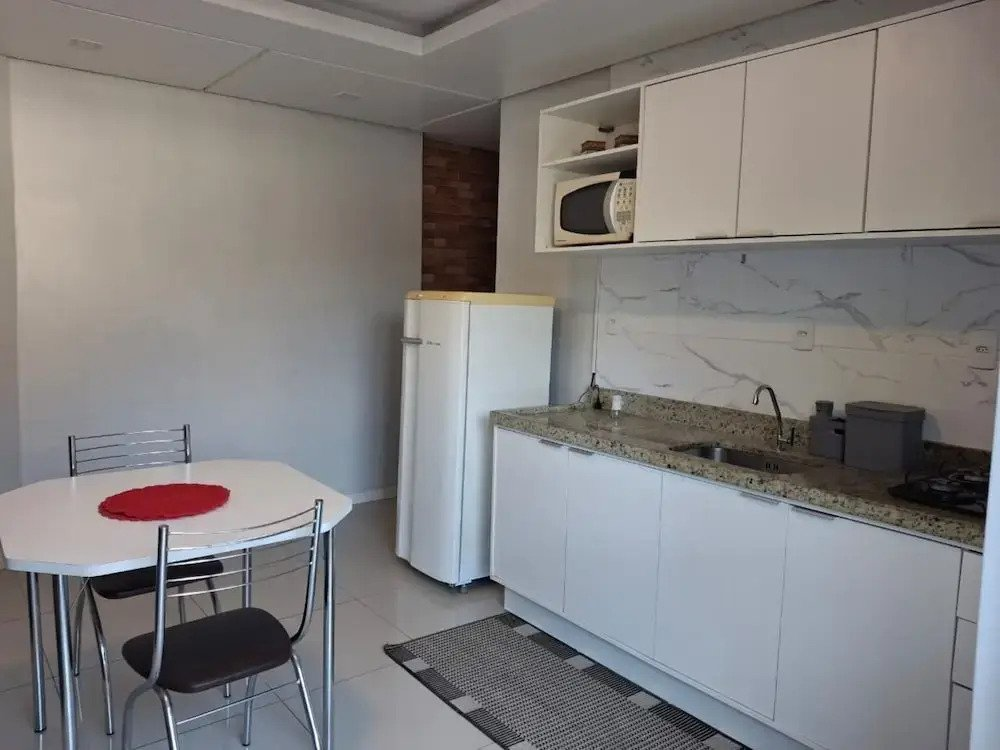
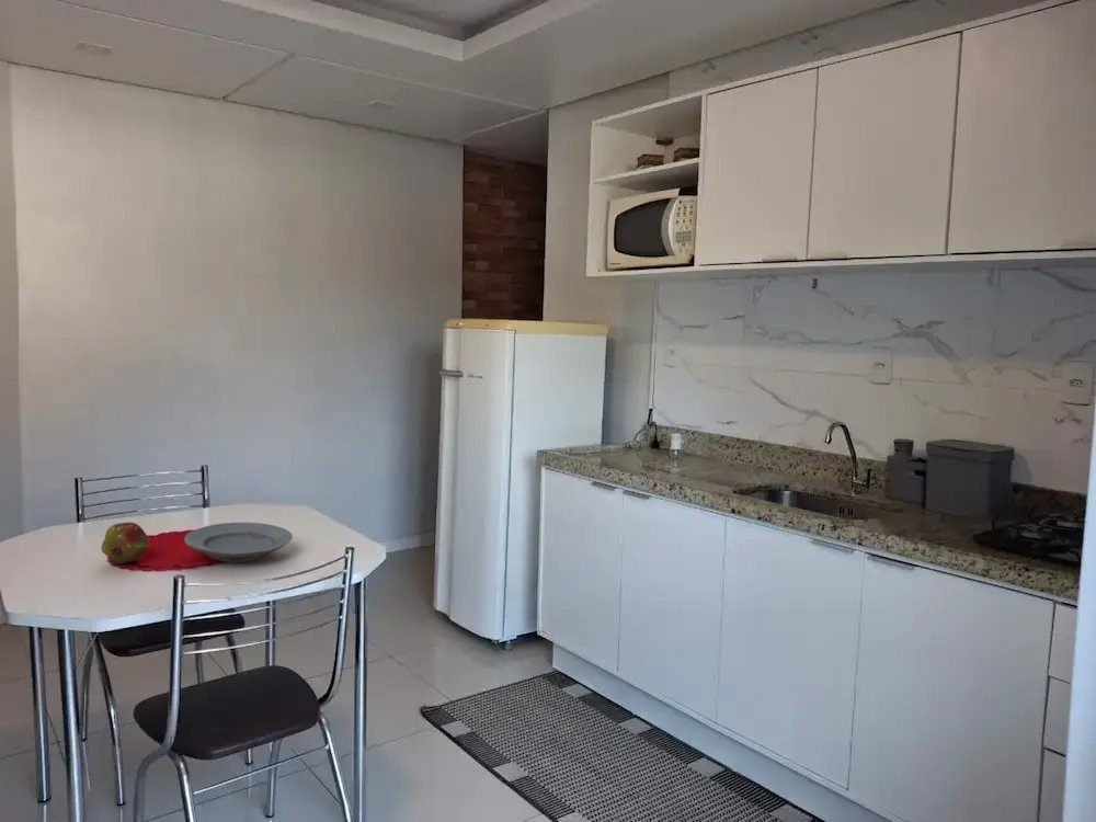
+ fruit (124, 544)
+ plate (239, 545)
